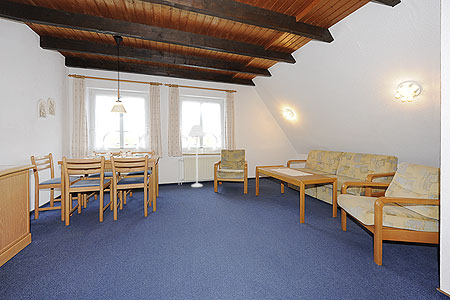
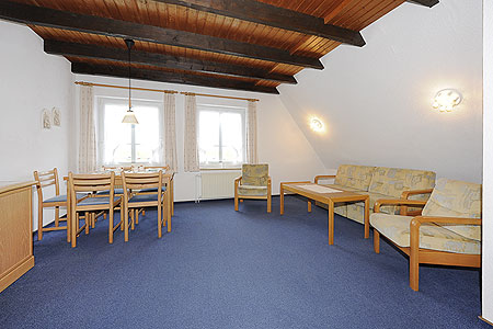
- floor lamp (196, 155)
